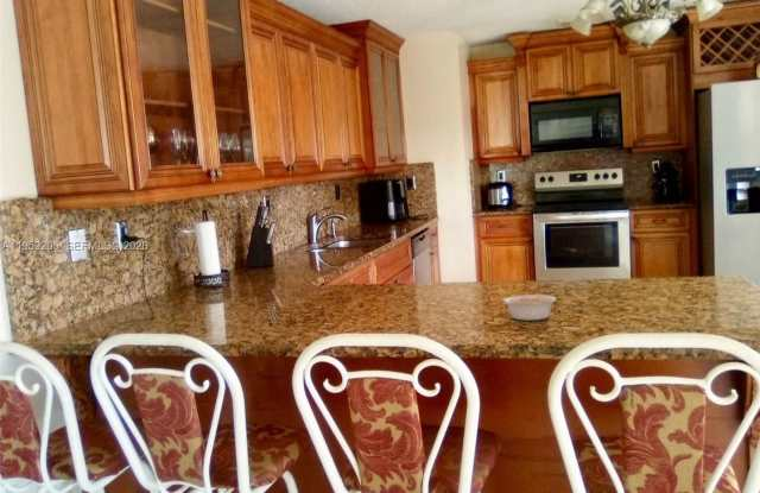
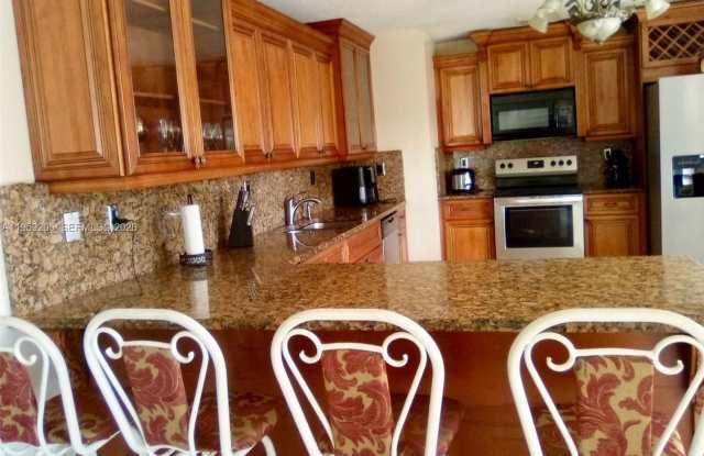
- legume (531, 305)
